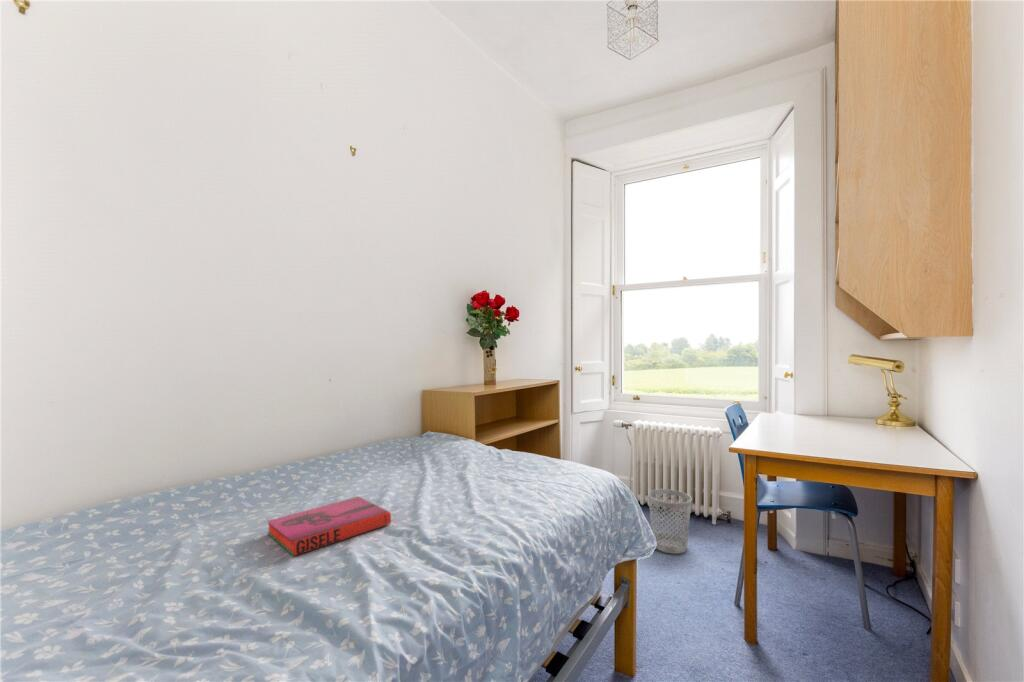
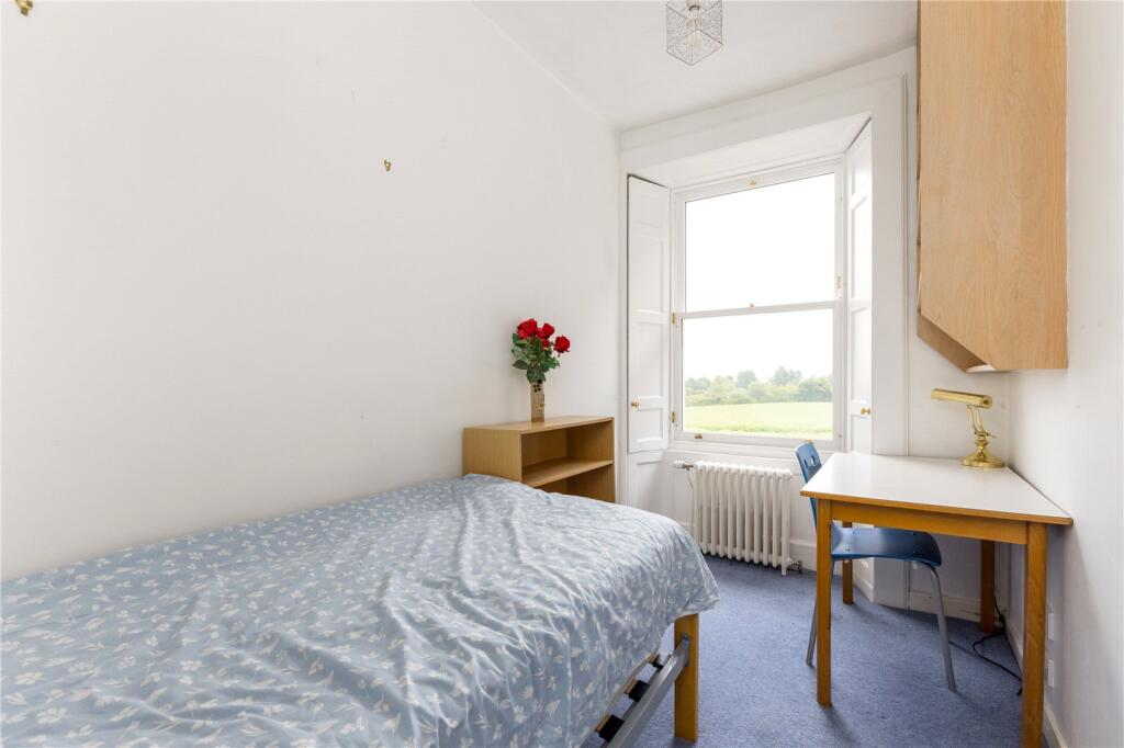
- hardback book (330, 522)
- wastebasket (669, 520)
